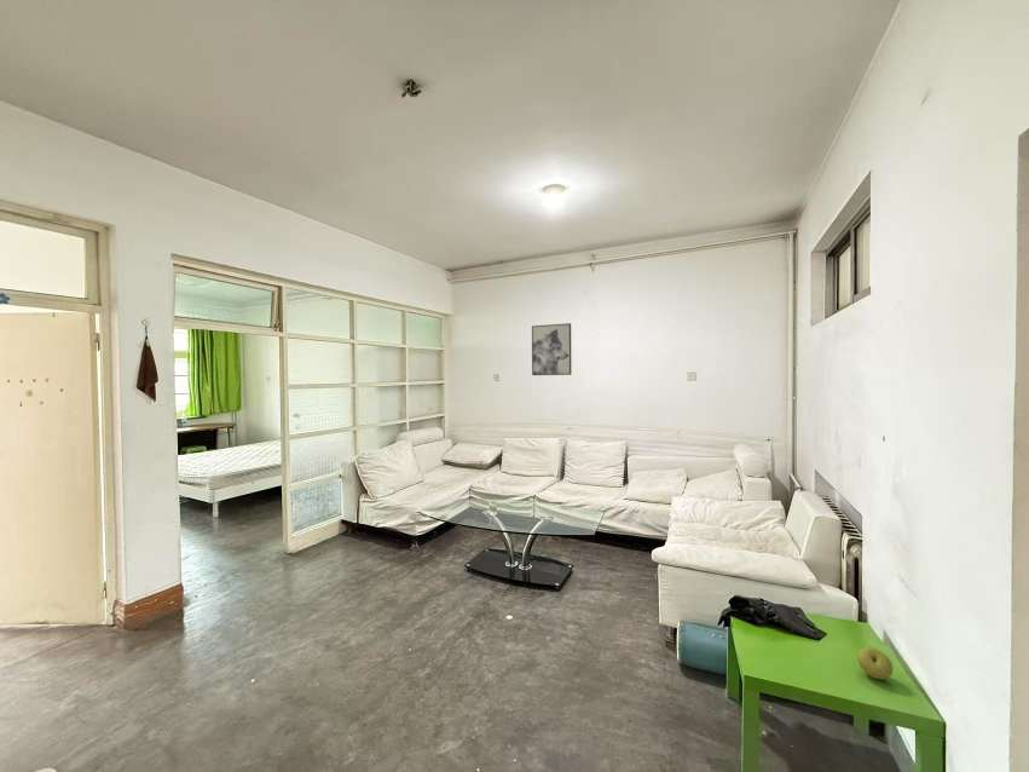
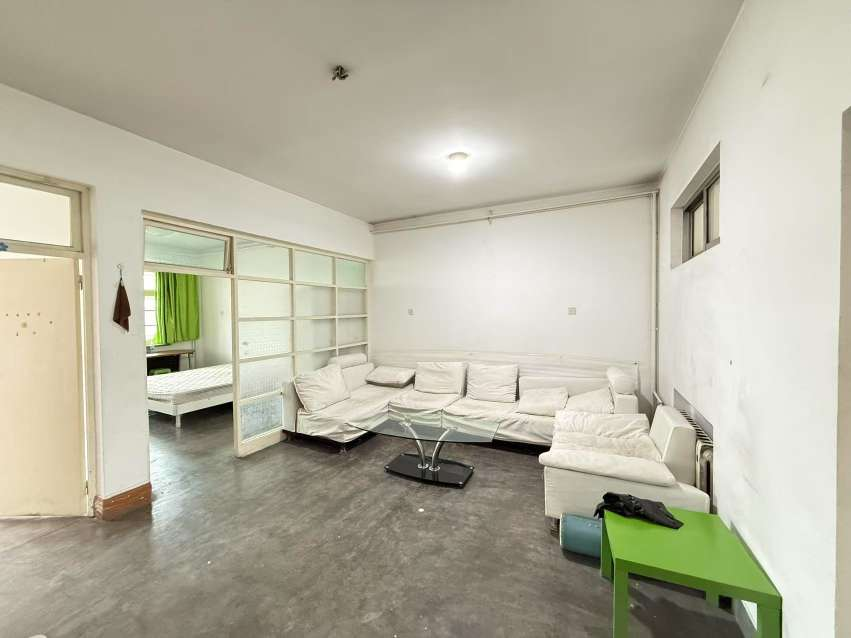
- apple (874, 663)
- wall art (550, 350)
